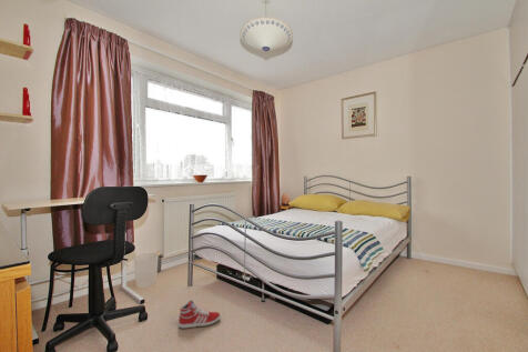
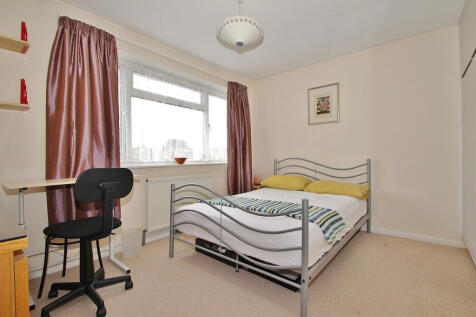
- sneaker (200, 312)
